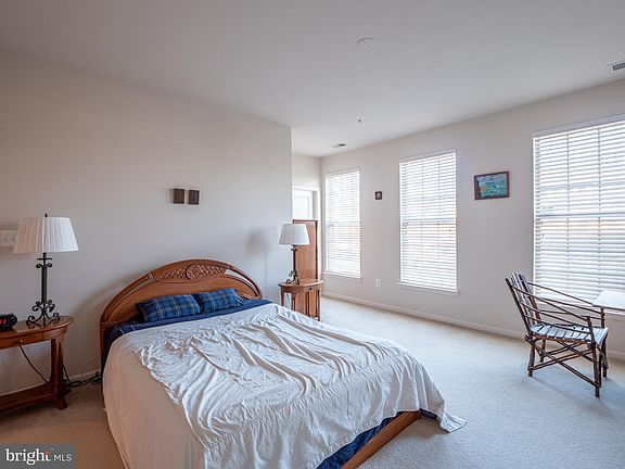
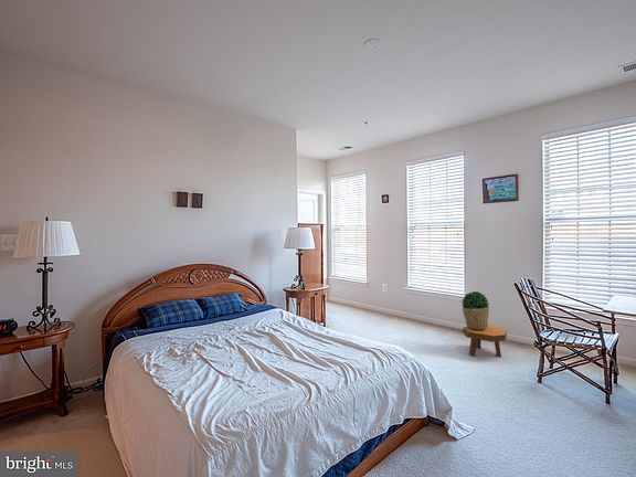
+ potted plant (477, 310)
+ footstool (485, 340)
